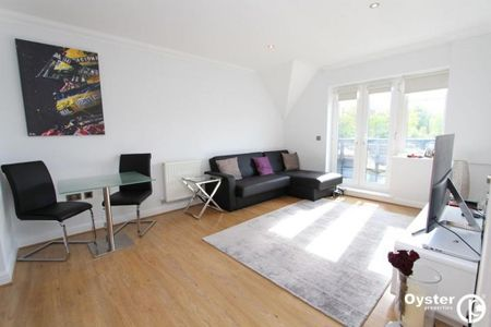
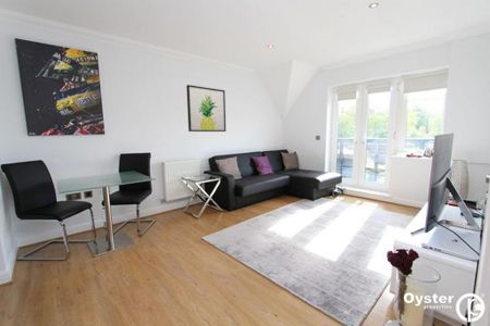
+ wall art (207, 110)
